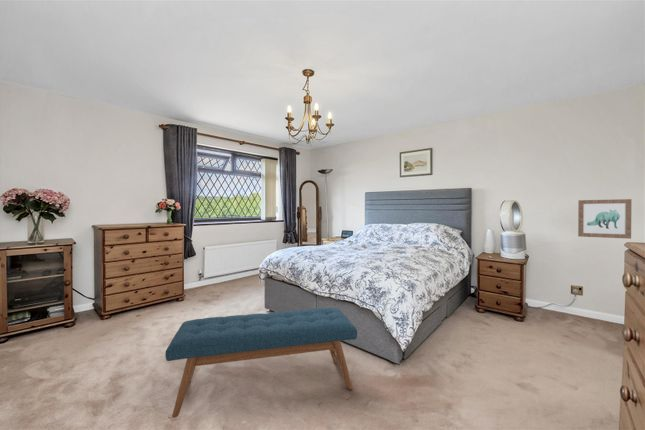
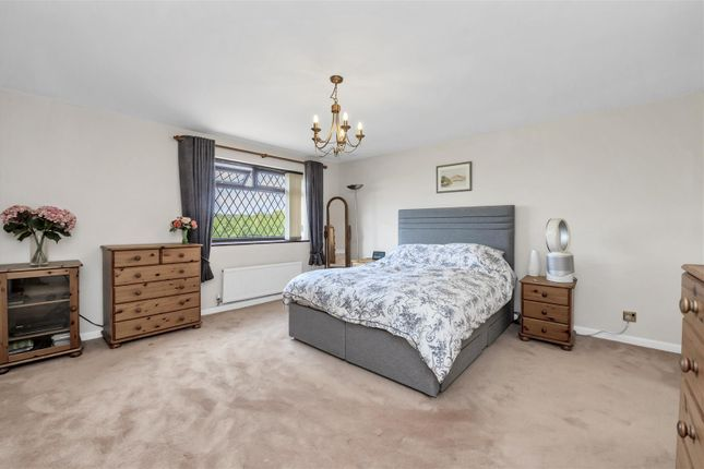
- bench (267, 352)
- wall art (603, 218)
